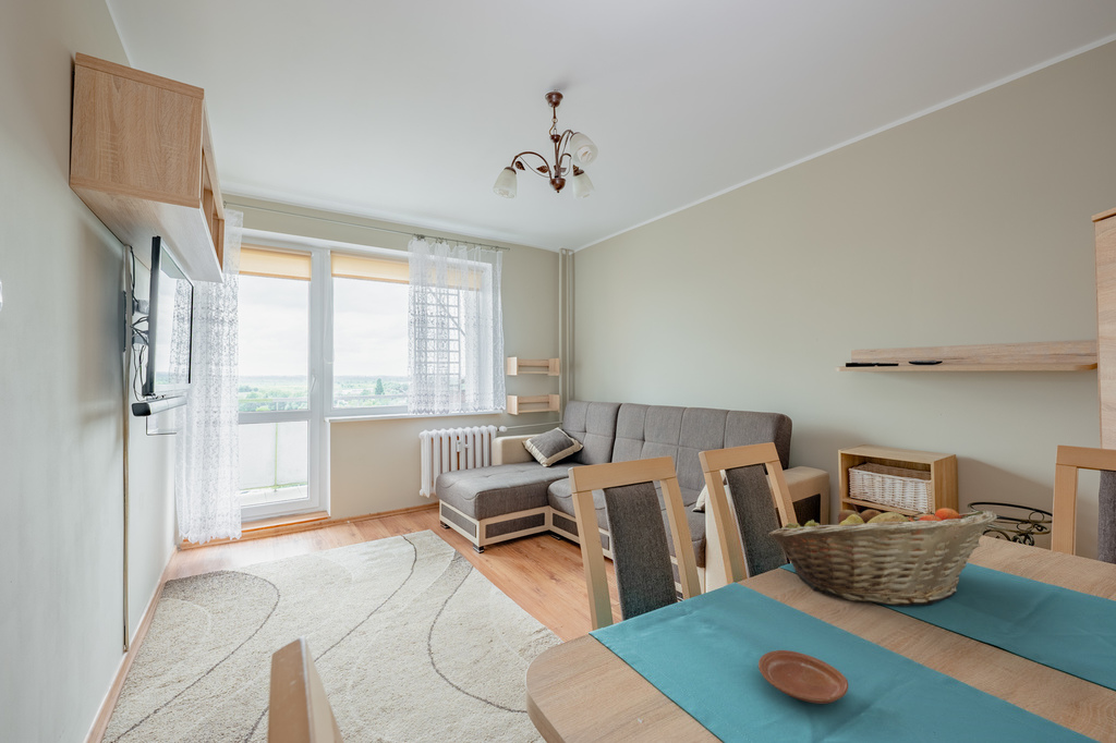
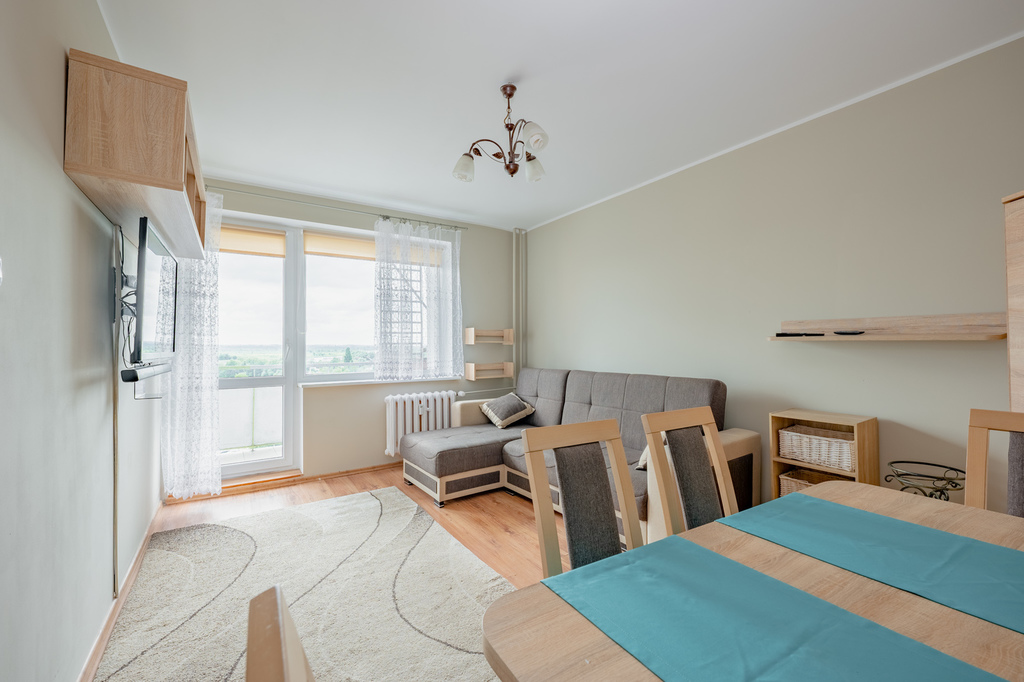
- fruit basket (876, 541)
- plate (801, 681)
